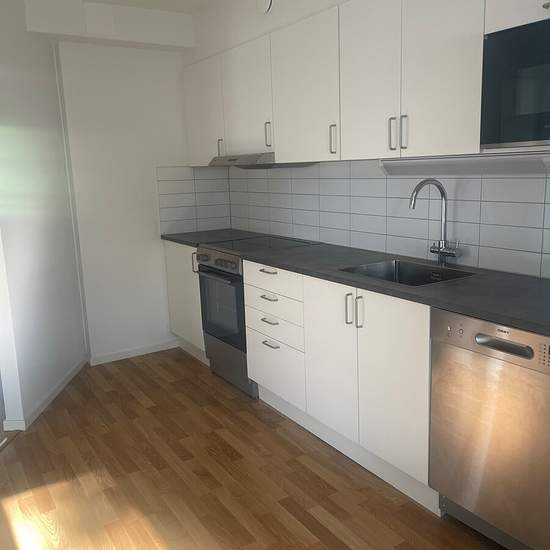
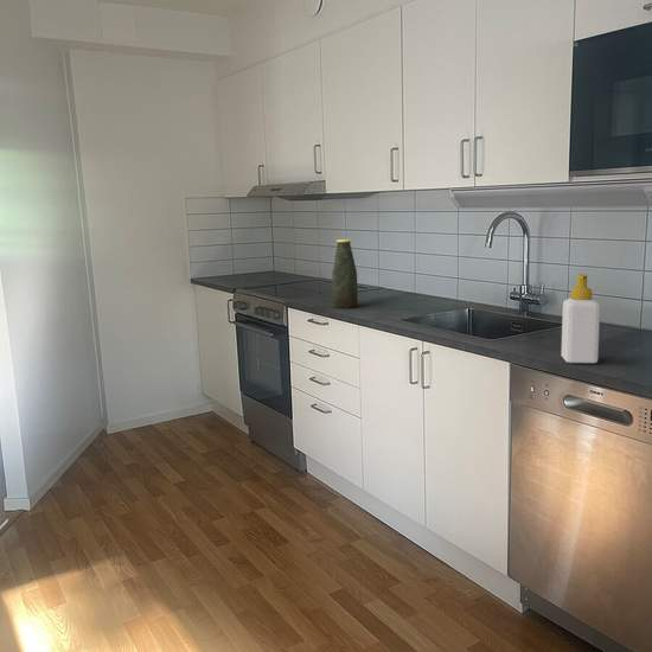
+ soap bottle (580, 318)
+ bottle (344, 273)
